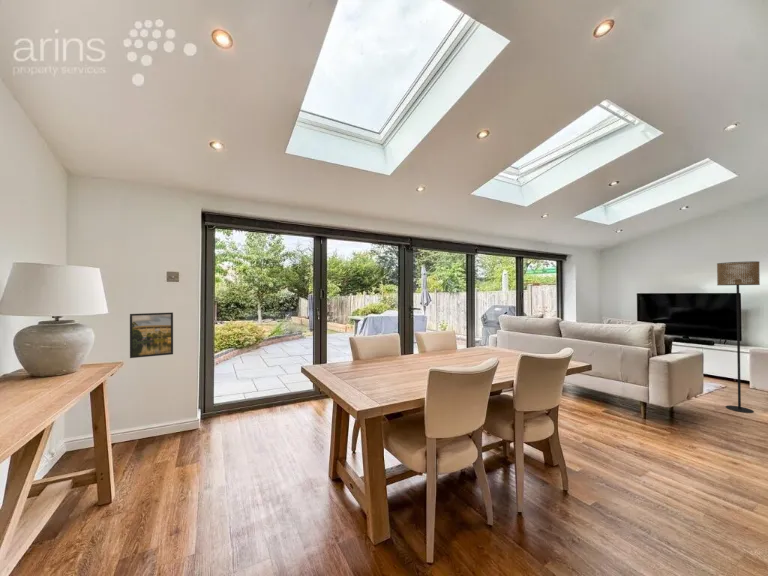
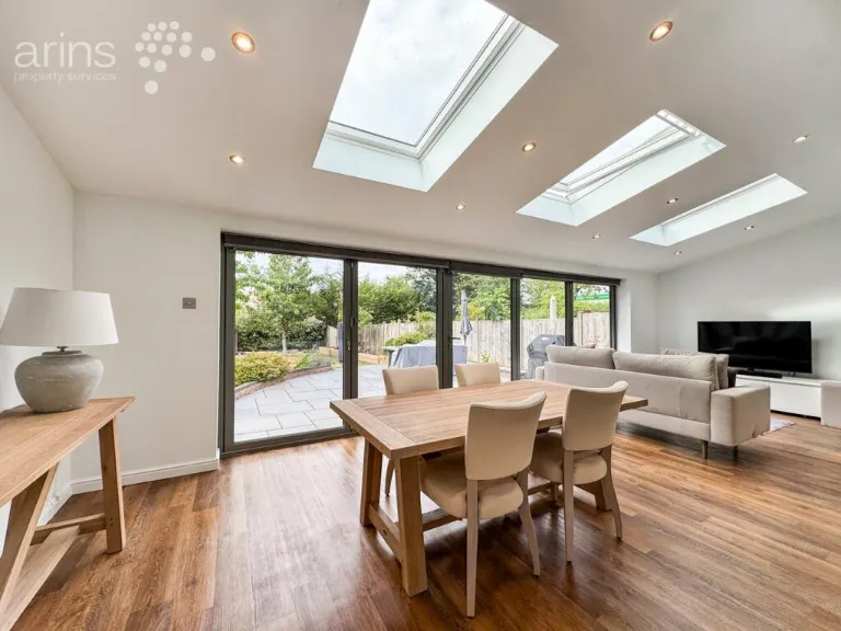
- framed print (152, 334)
- floor lamp (738, 335)
